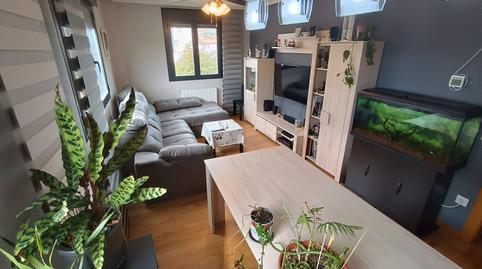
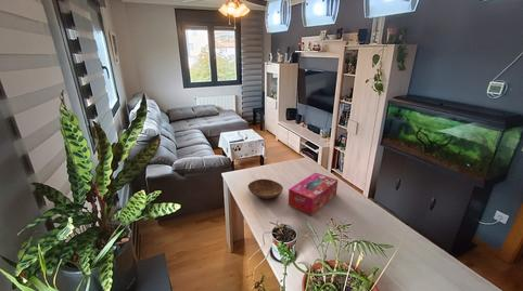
+ tissue box (314, 191)
+ bowl (265, 190)
